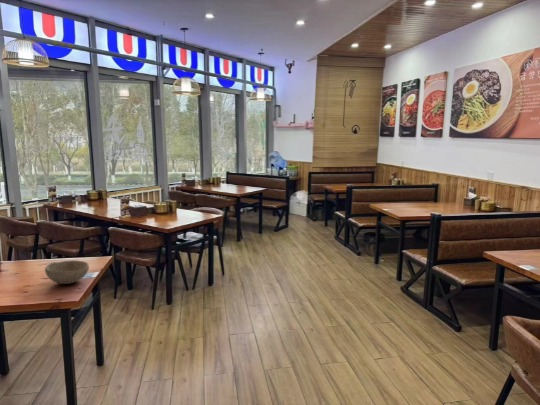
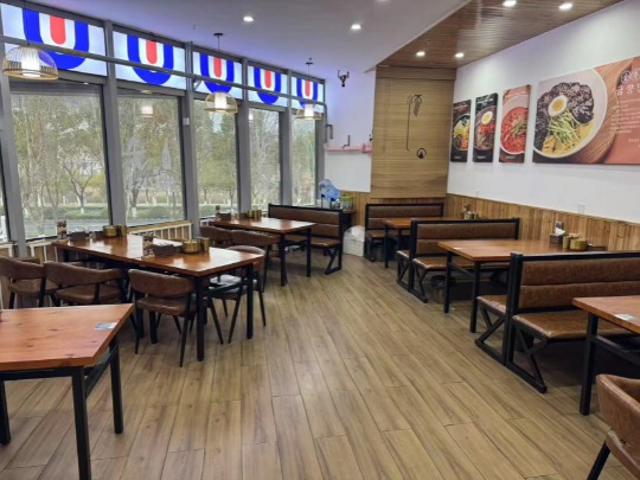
- bowl (67, 273)
